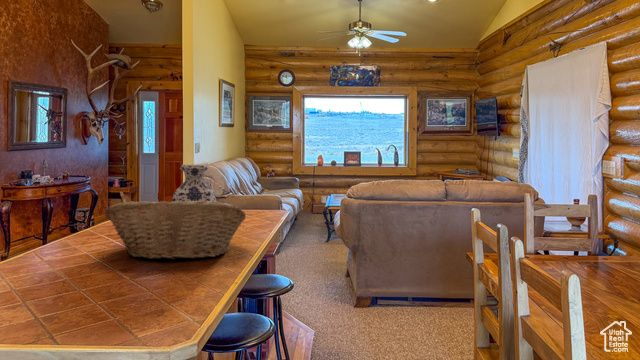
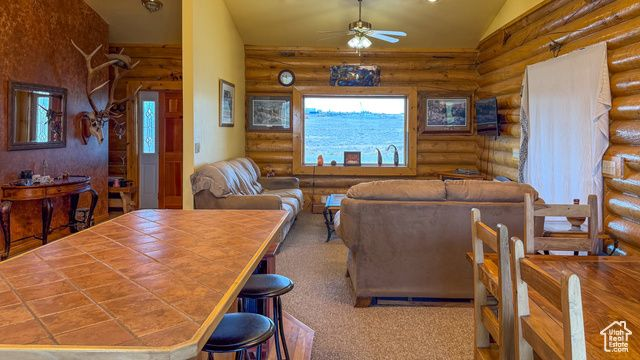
- vase (194, 196)
- fruit basket (177, 225)
